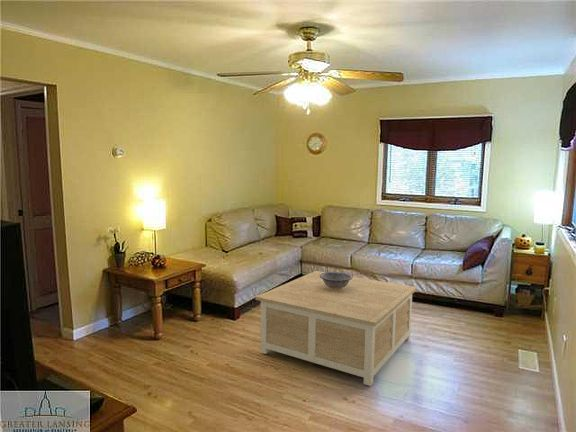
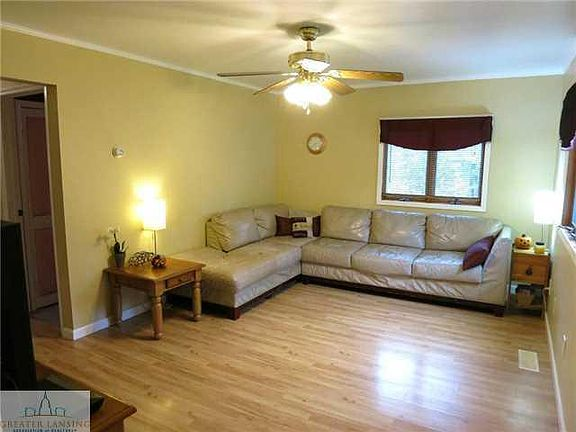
- coffee table (339, 318)
- decorative bowl (336, 281)
